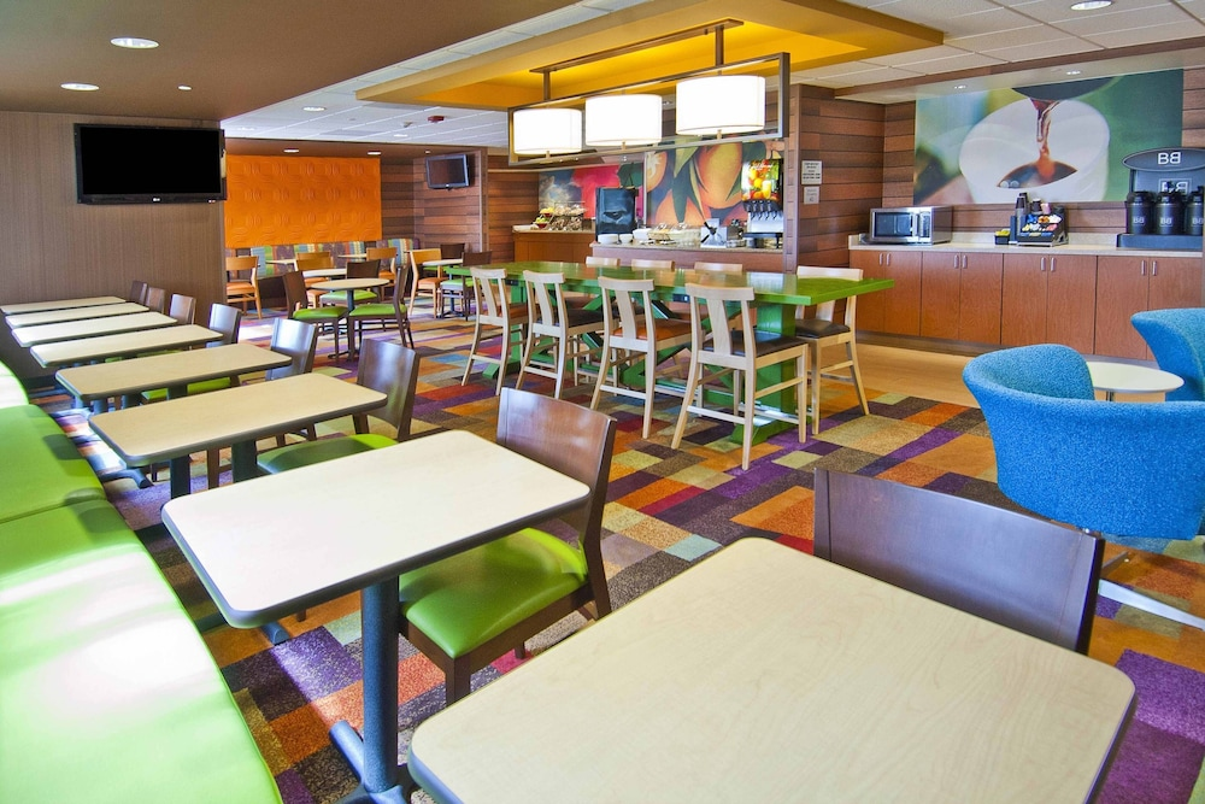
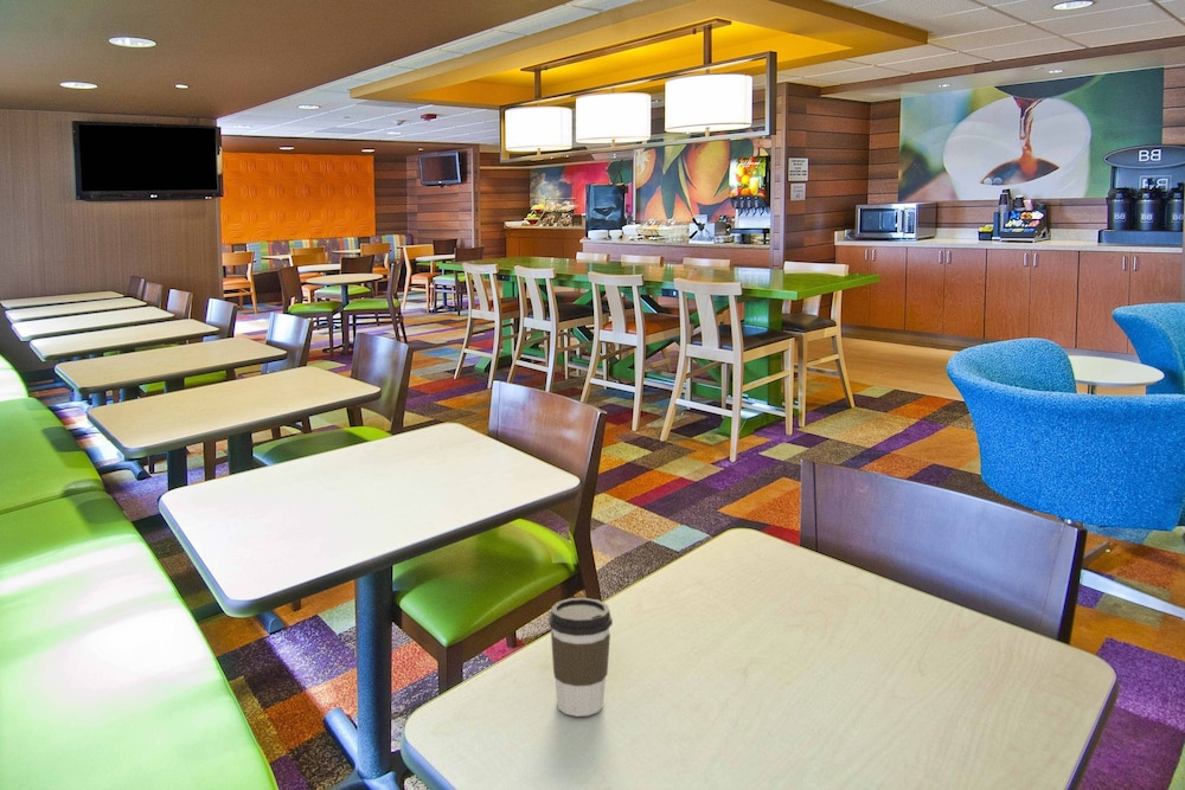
+ coffee cup (579, 656)
